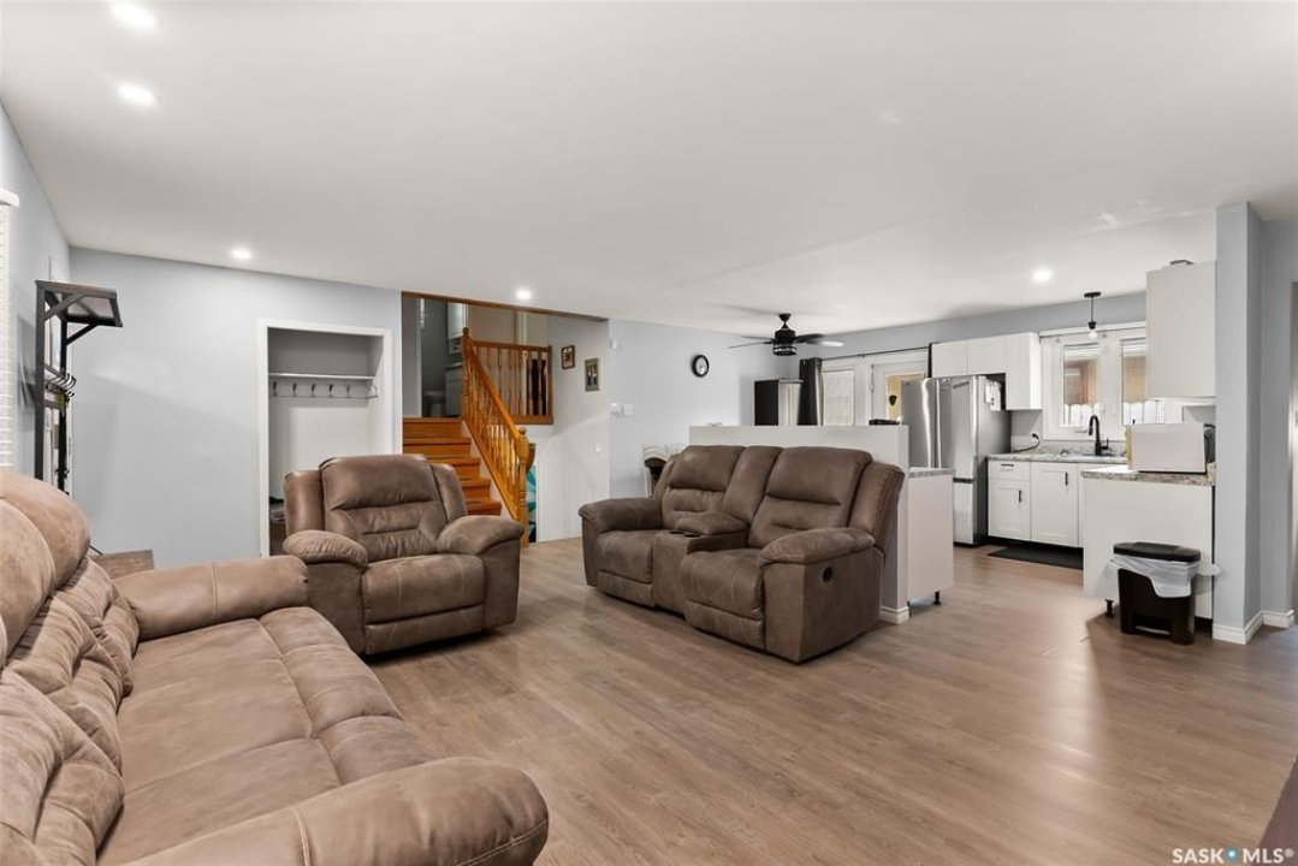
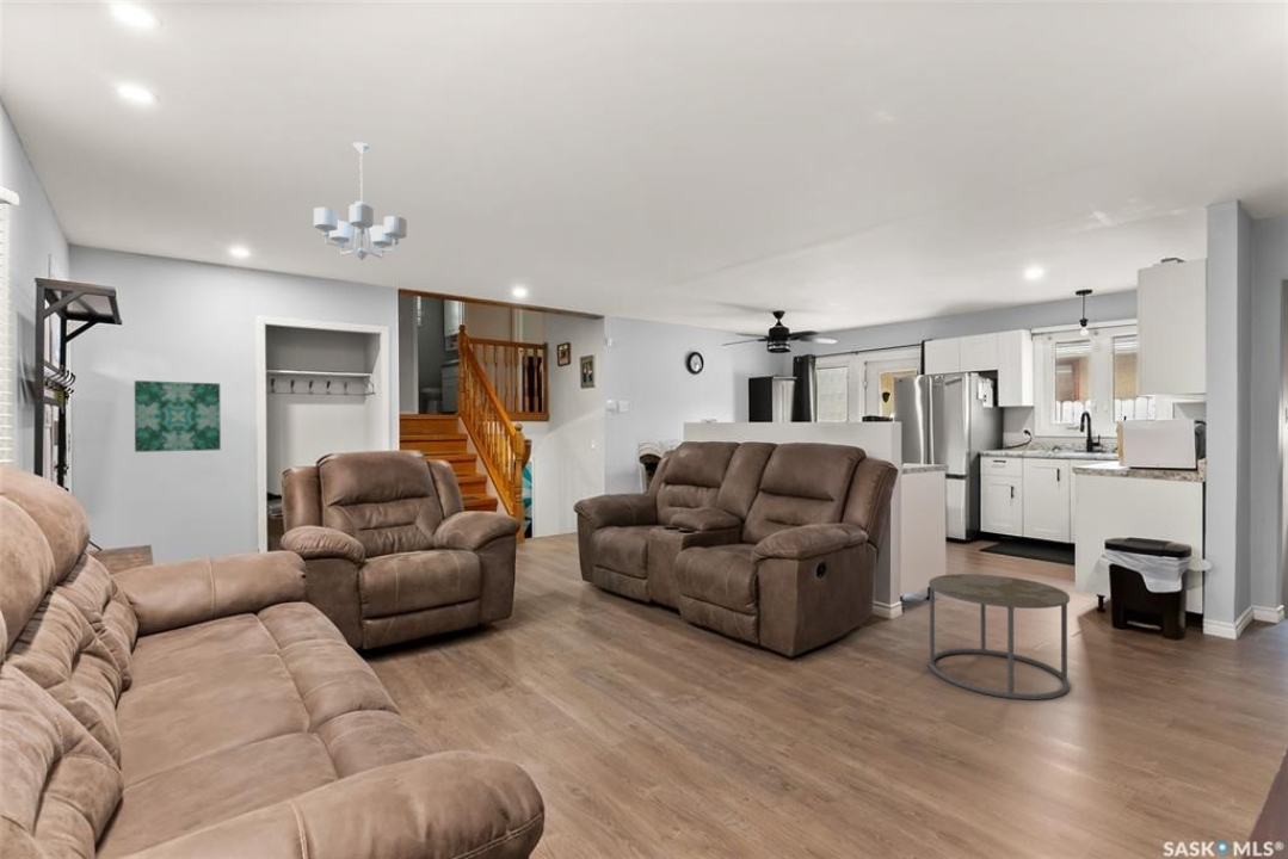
+ chandelier (360, 202)
+ wall art (178, 416)
+ side table (985, 630)
